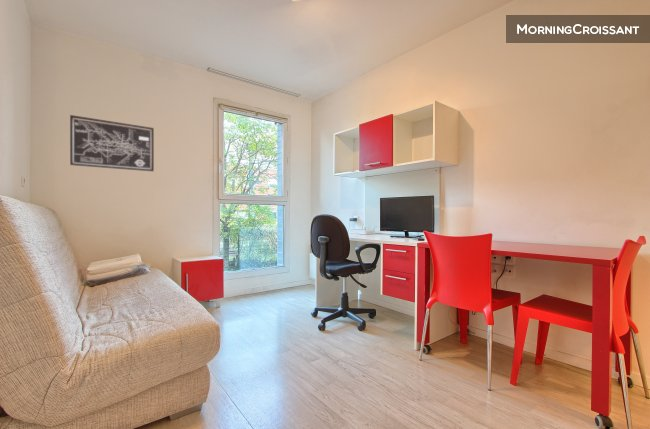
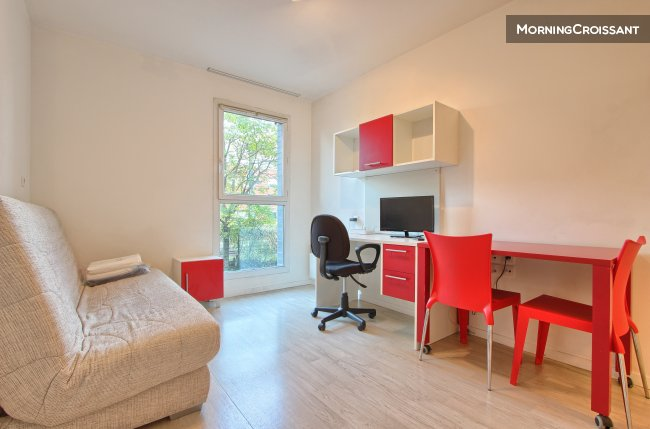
- wall art (114, 145)
